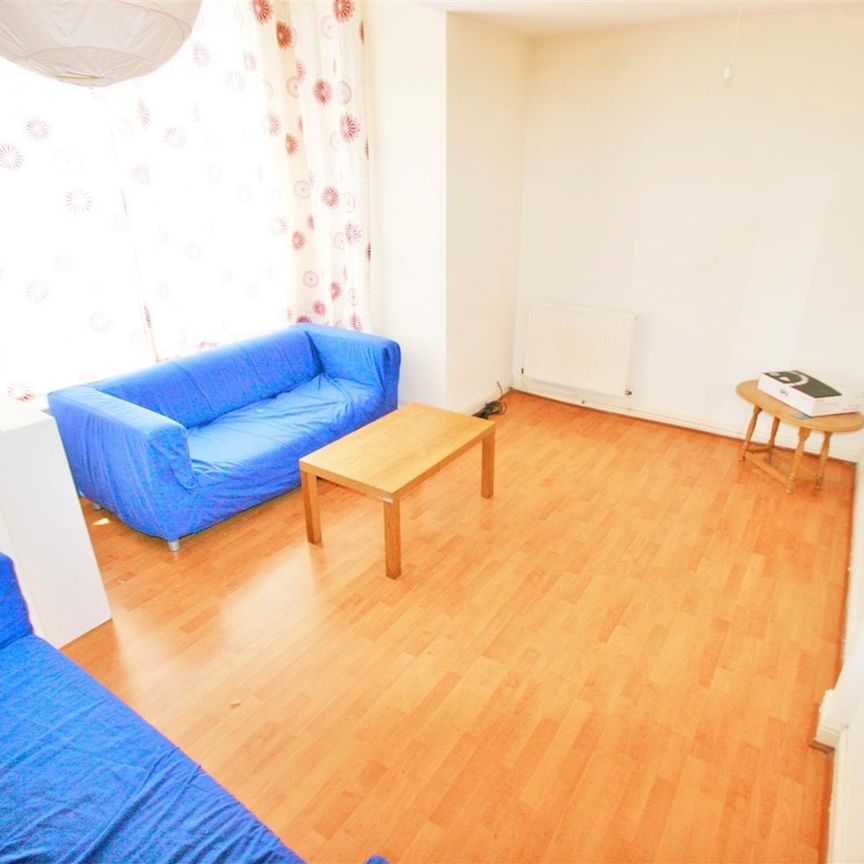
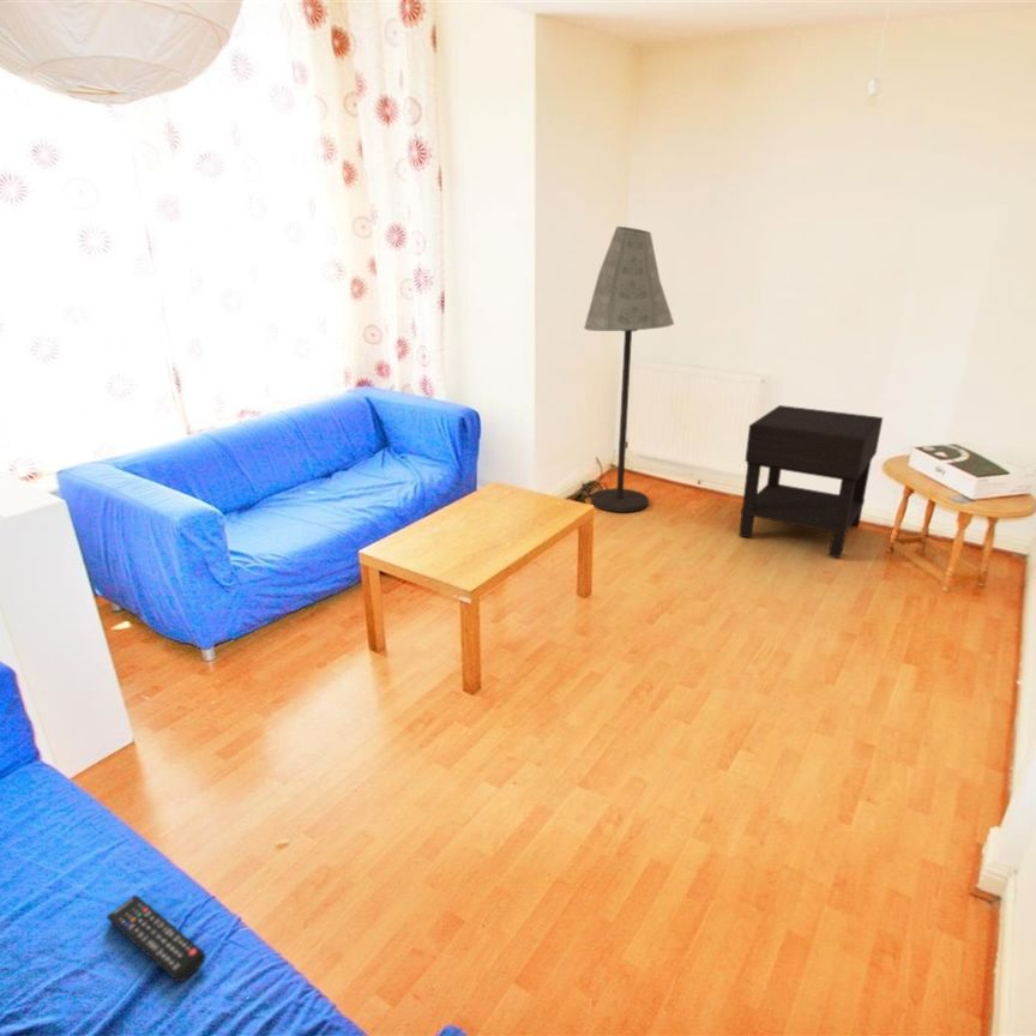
+ remote control (155, 936)
+ floor lamp (626, 373)
+ nightstand (808, 474)
